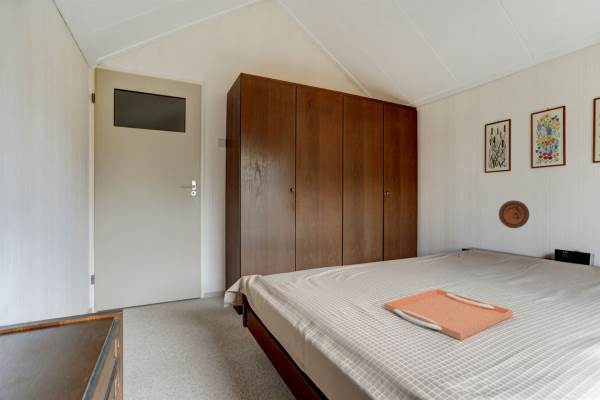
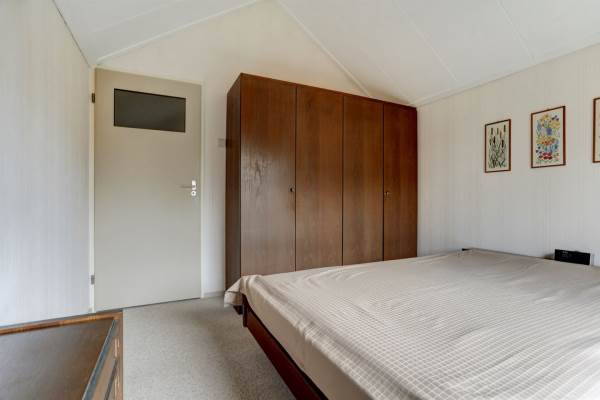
- decorative plate (513, 214)
- serving tray (446, 309)
